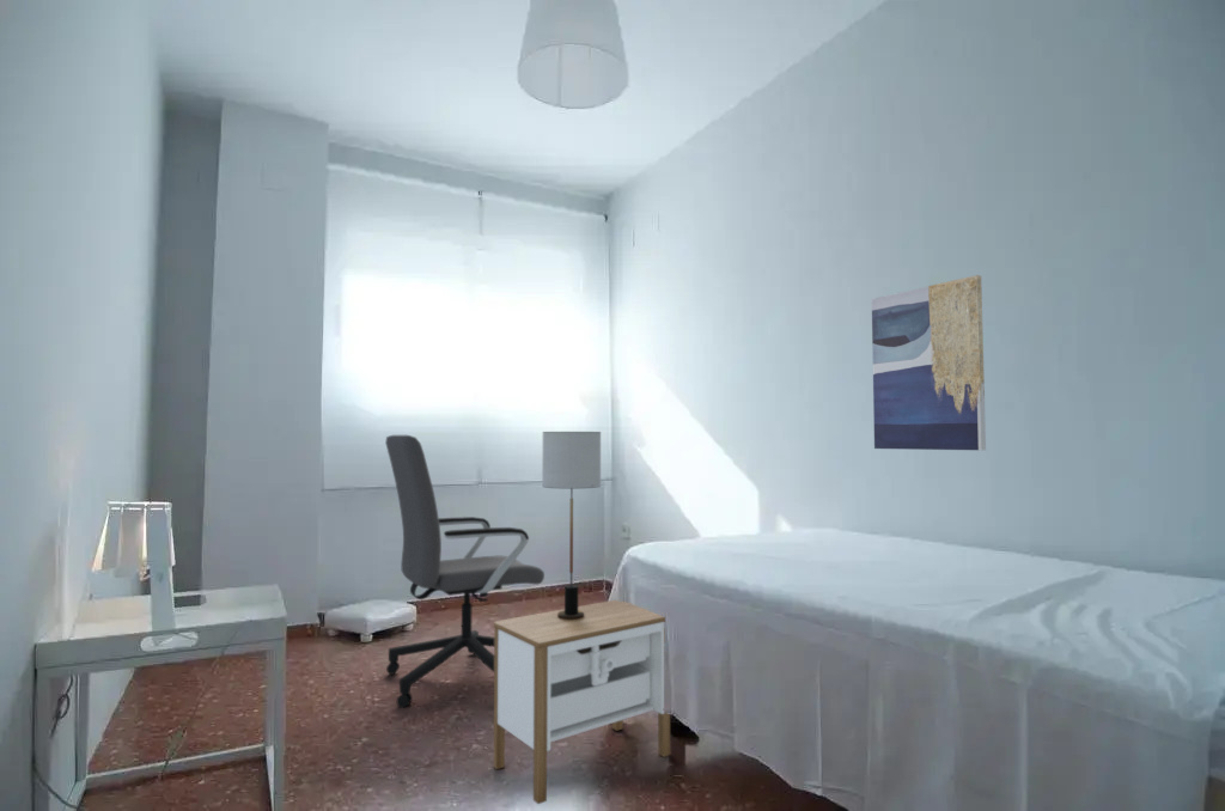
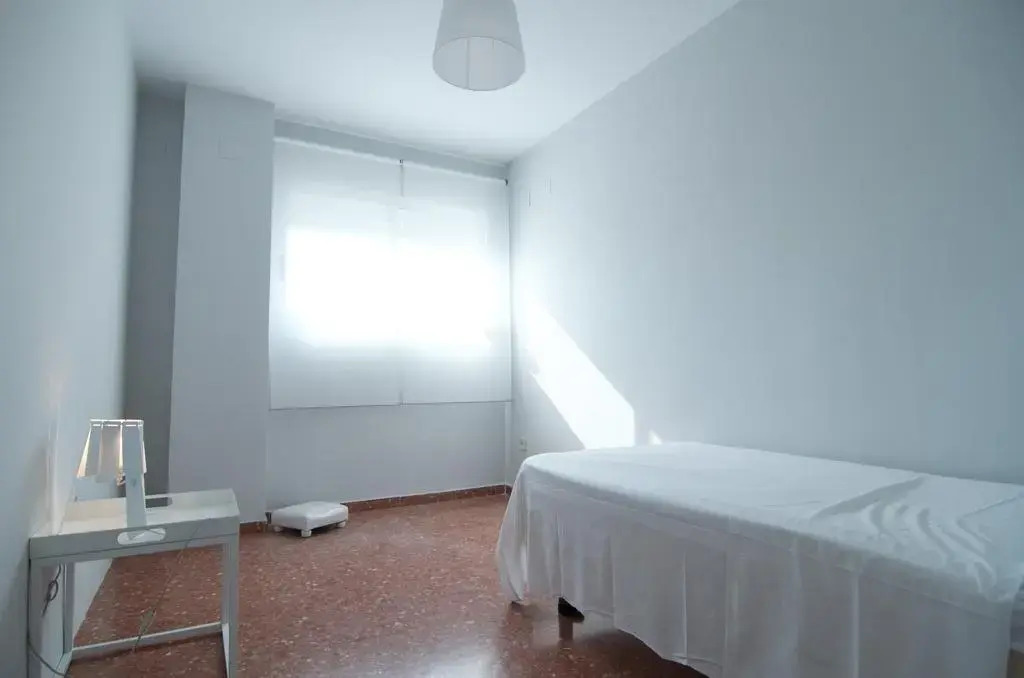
- nightstand (581, 688)
- wall art (924, 367)
- table lamp (571, 523)
- office chair (470, 556)
